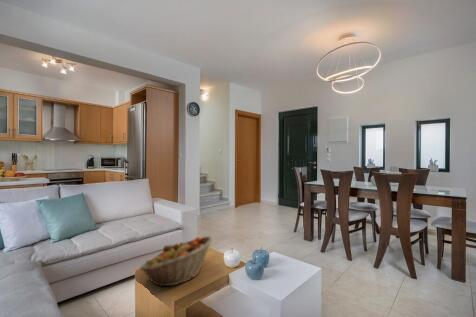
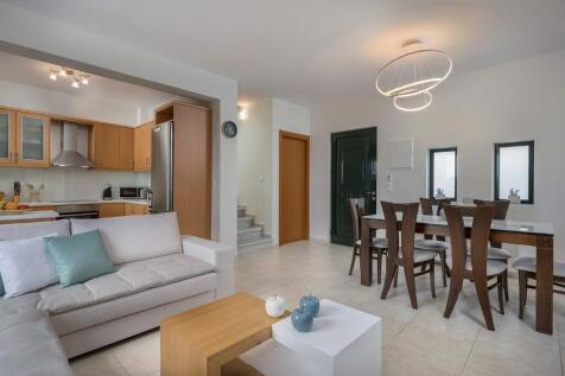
- fruit basket (179, 257)
